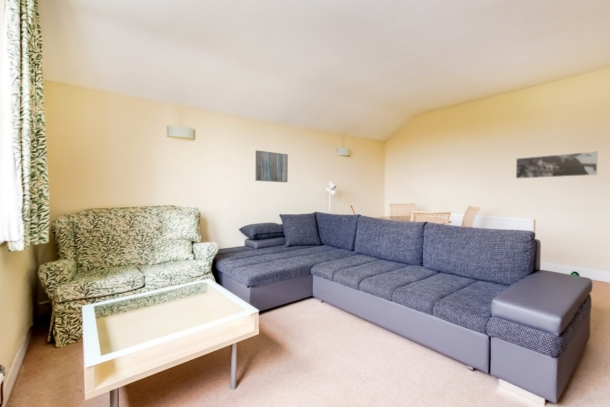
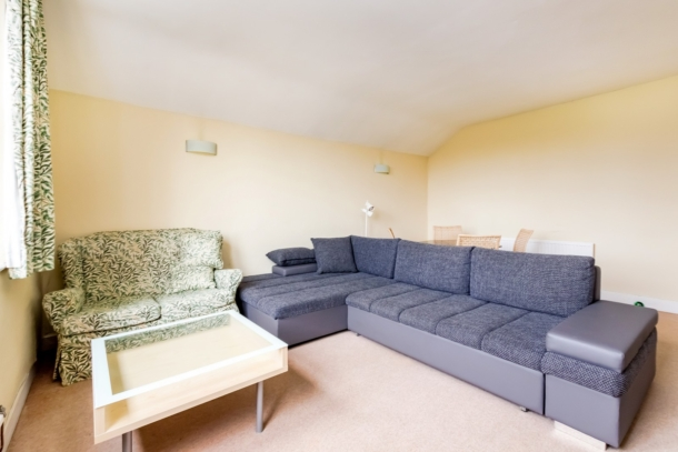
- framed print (553, 166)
- wall art (272, 167)
